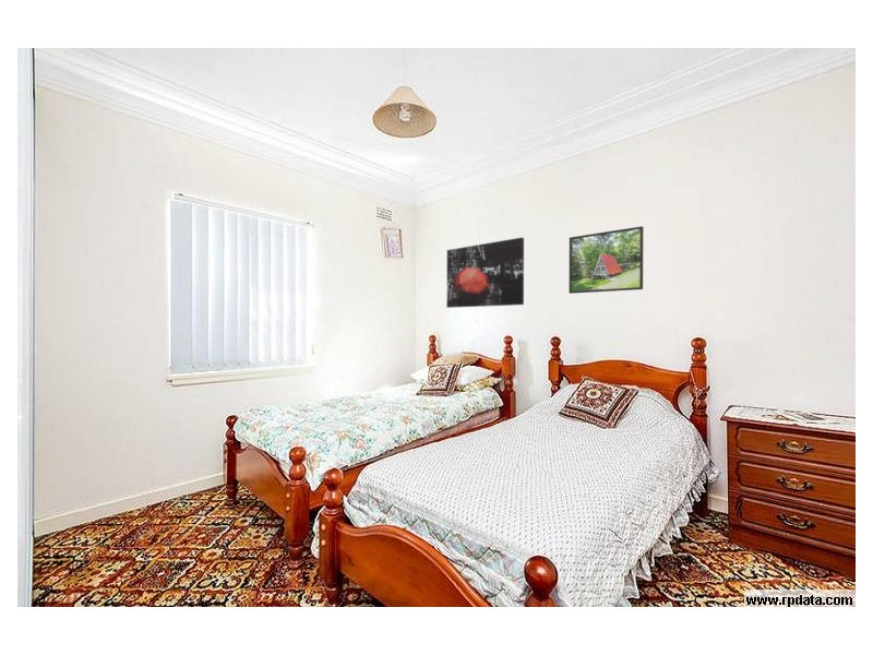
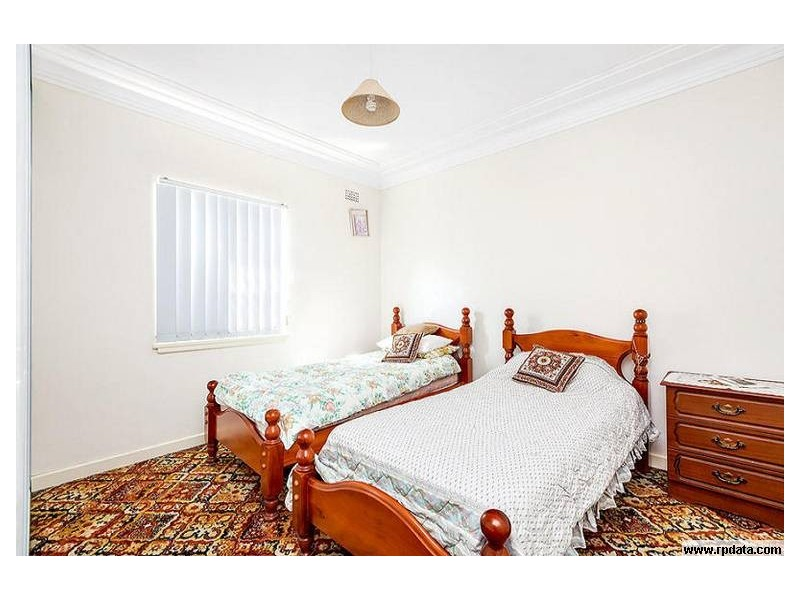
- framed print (603, 261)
- wall art (482, 275)
